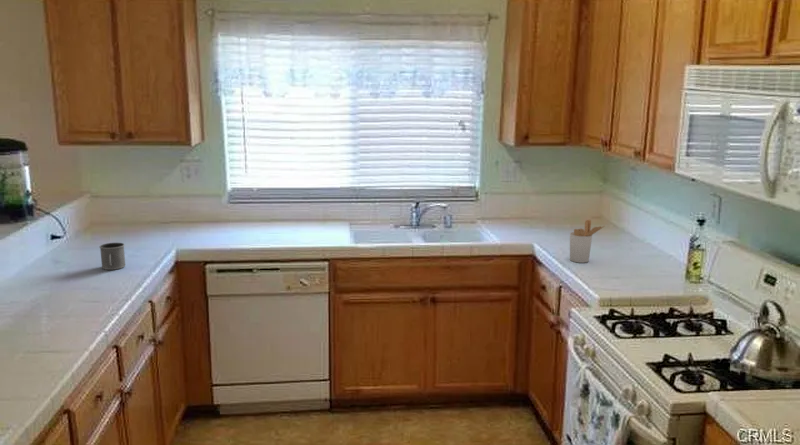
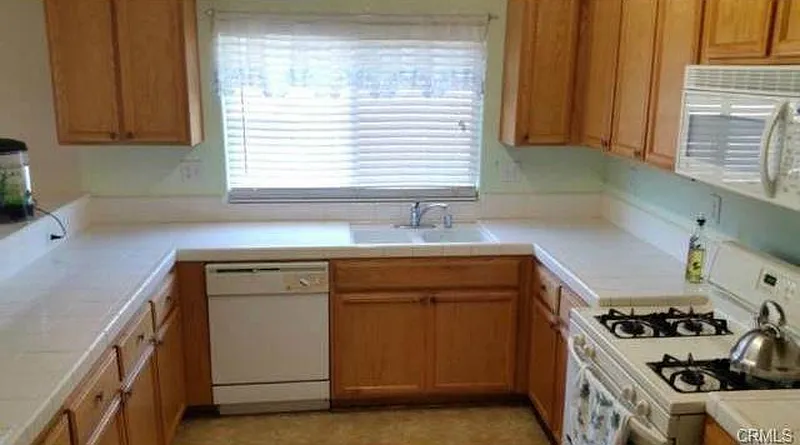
- mug (112, 256)
- utensil holder (585, 241)
